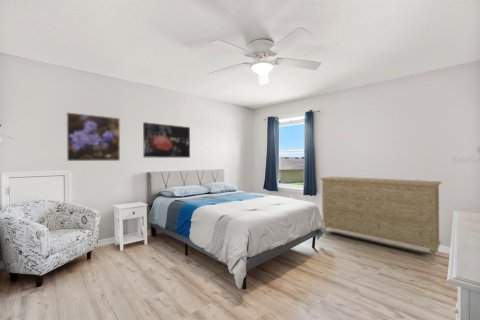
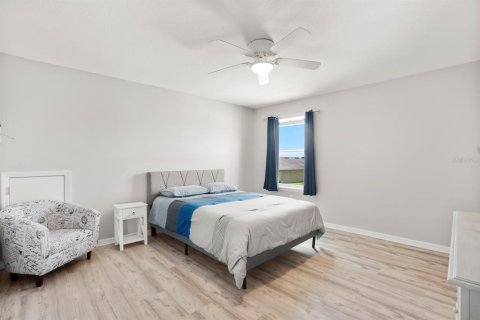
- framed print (94, 138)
- wall art (168, 141)
- dresser (374, 210)
